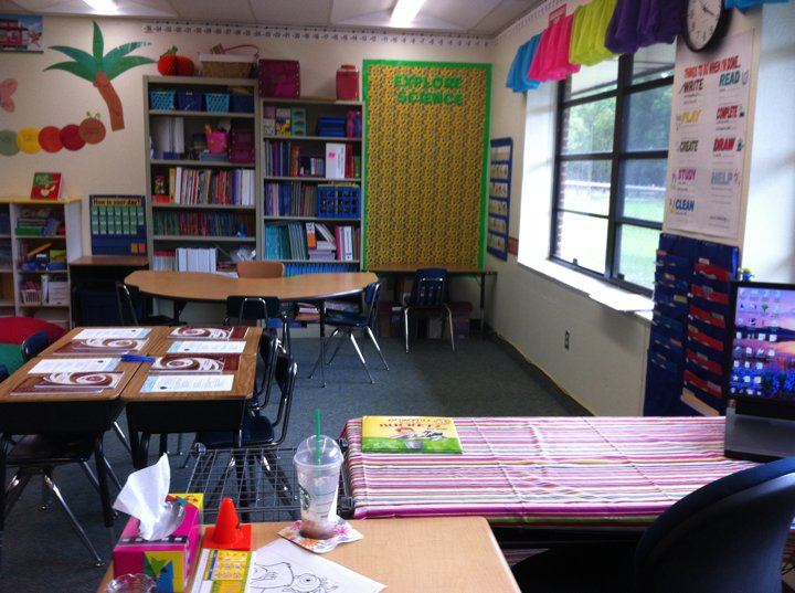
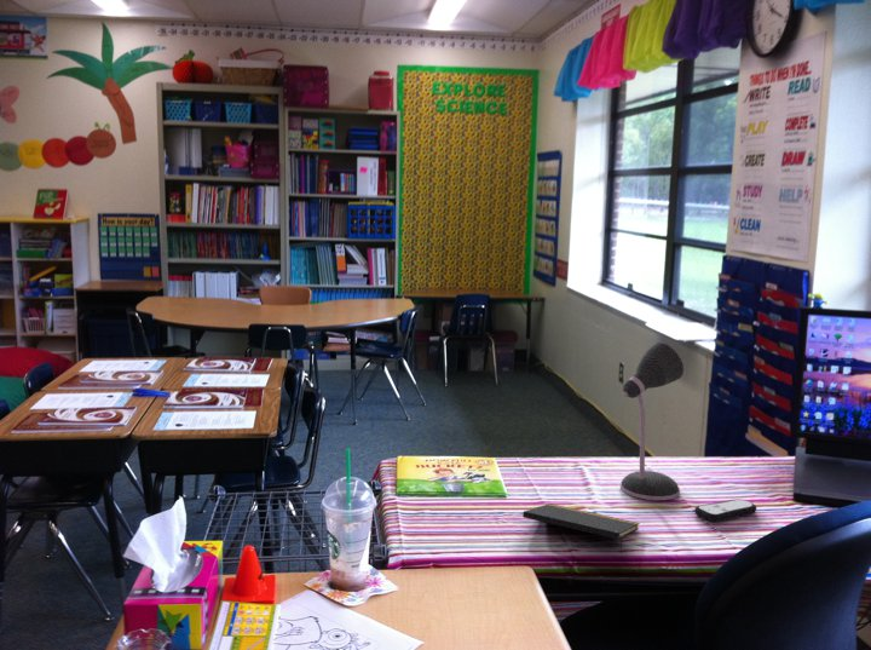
+ notepad (581, 519)
+ desk lamp (644, 418)
+ remote control (726, 508)
